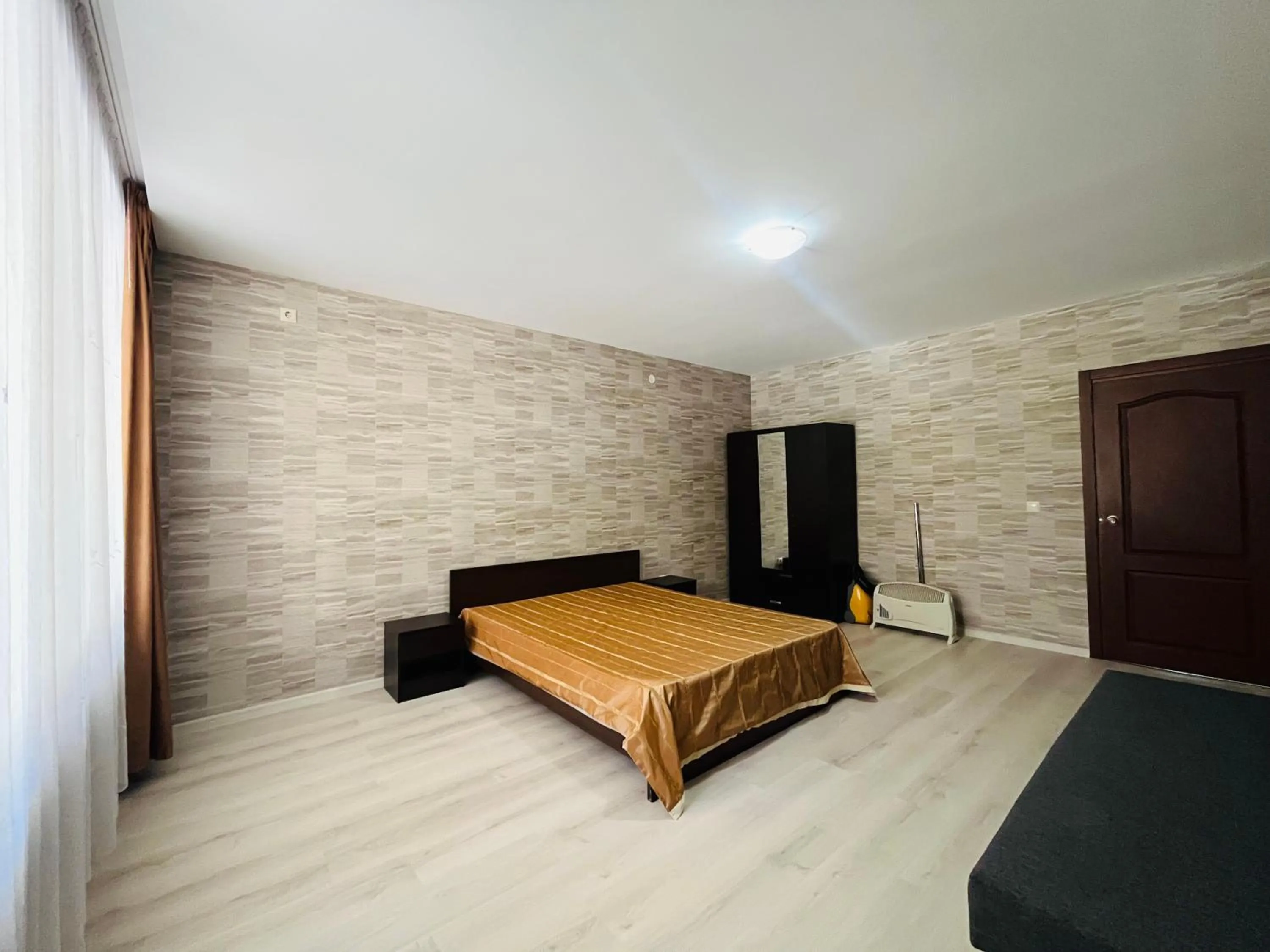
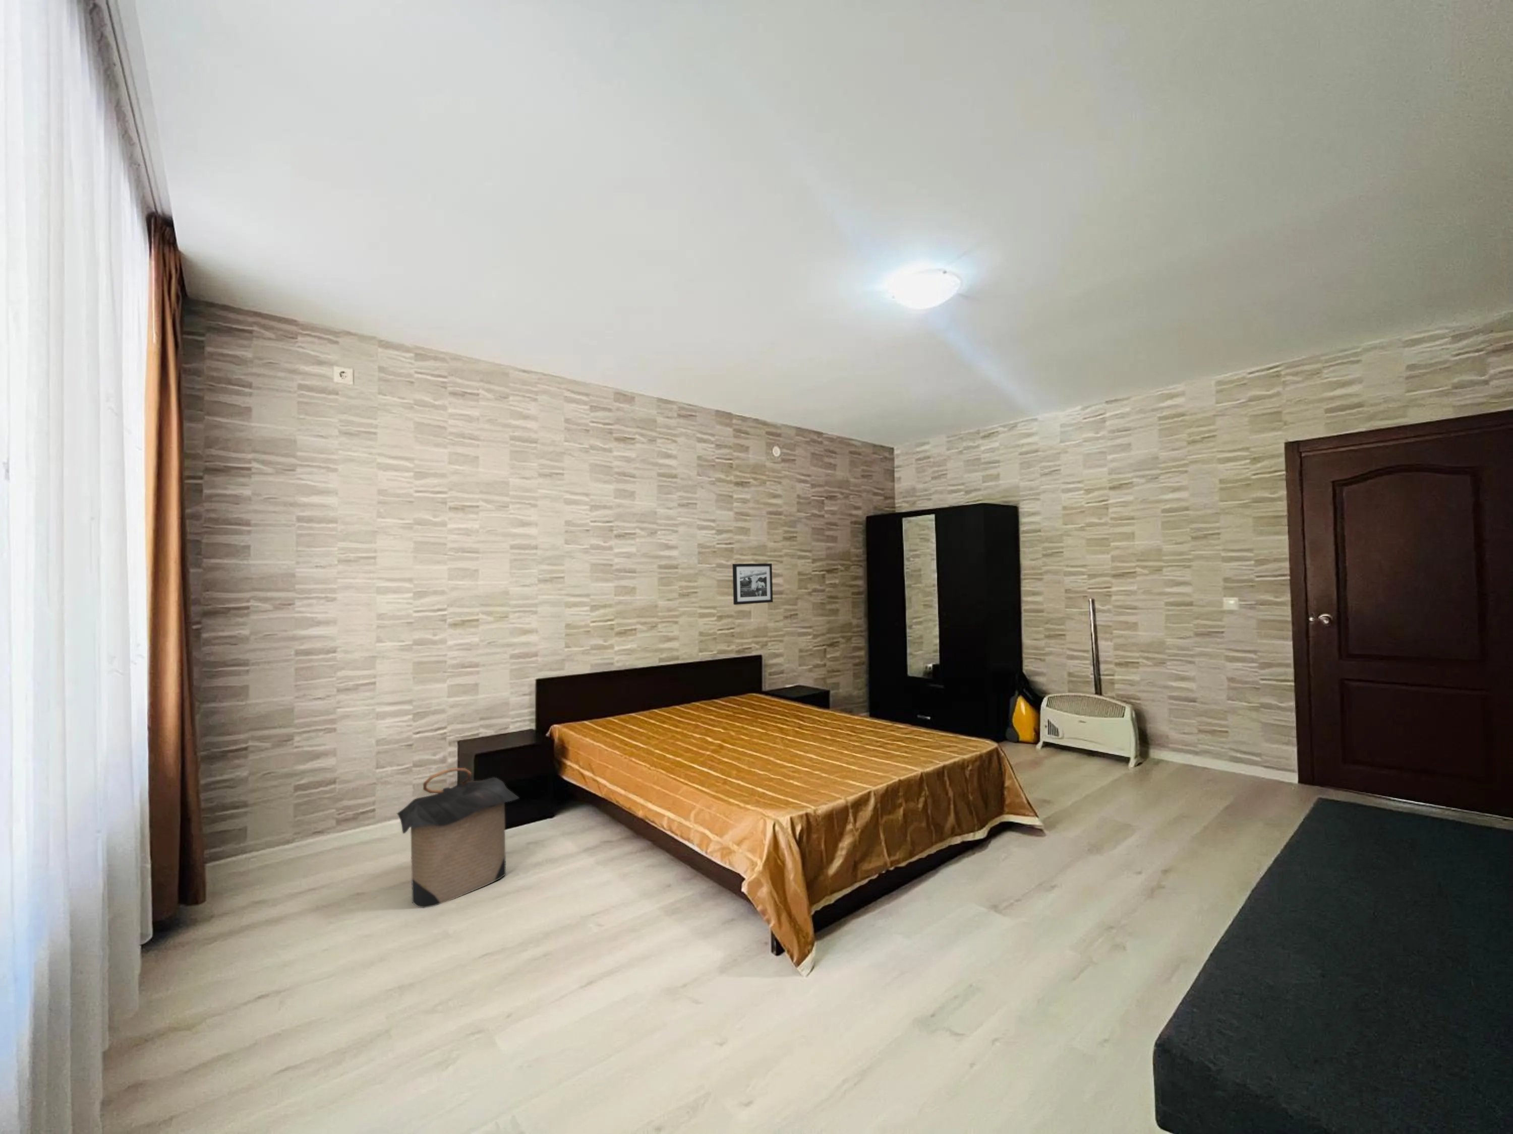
+ picture frame (753, 584)
+ laundry hamper (461, 823)
